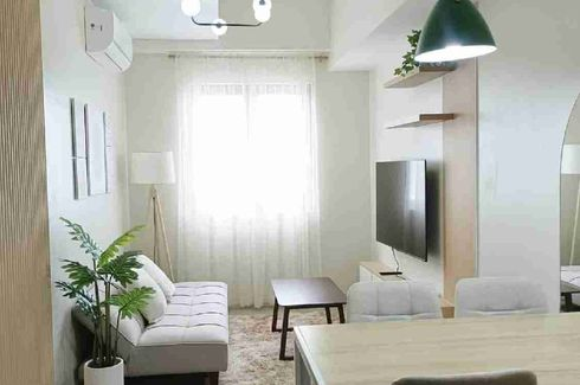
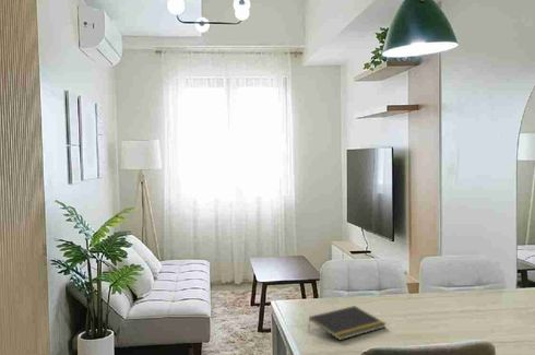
+ notepad (347, 321)
